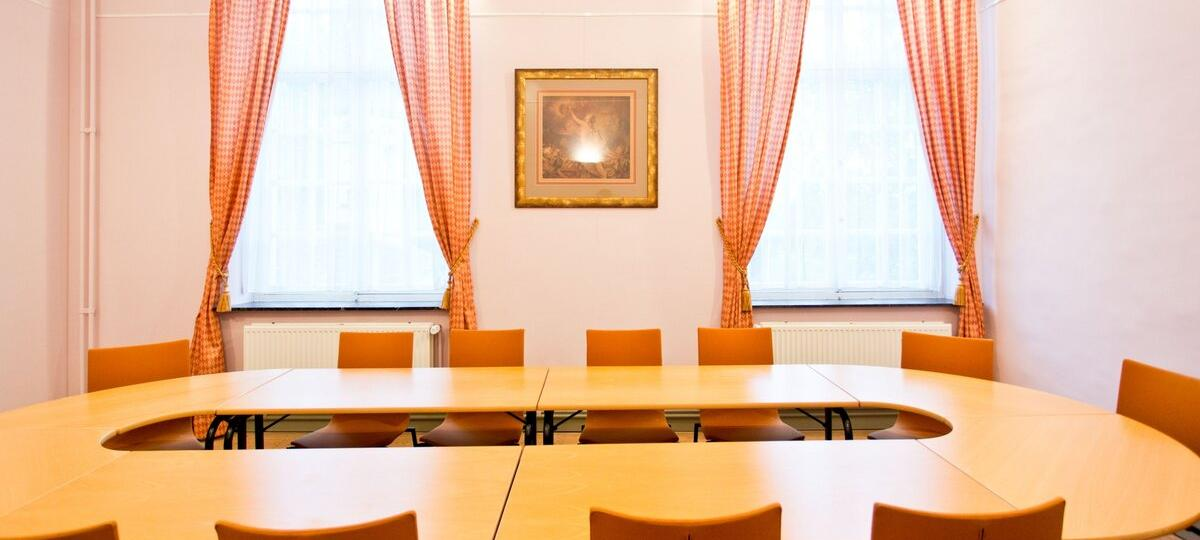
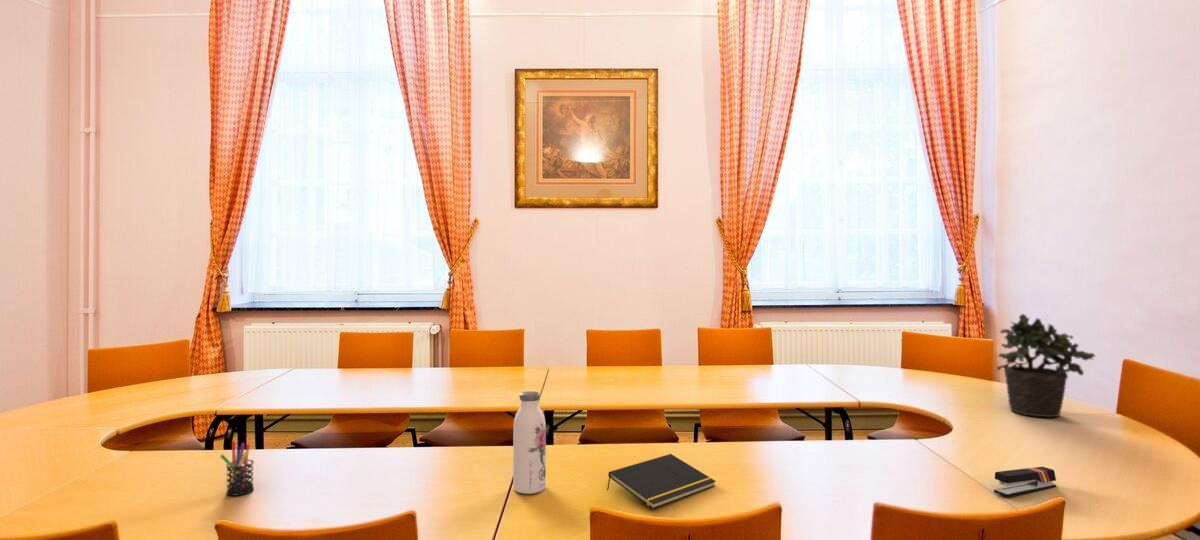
+ pen holder (236, 467)
+ potted plant (1032, 362)
+ notepad (662, 478)
+ stapler (1025, 479)
+ water bottle (529, 440)
